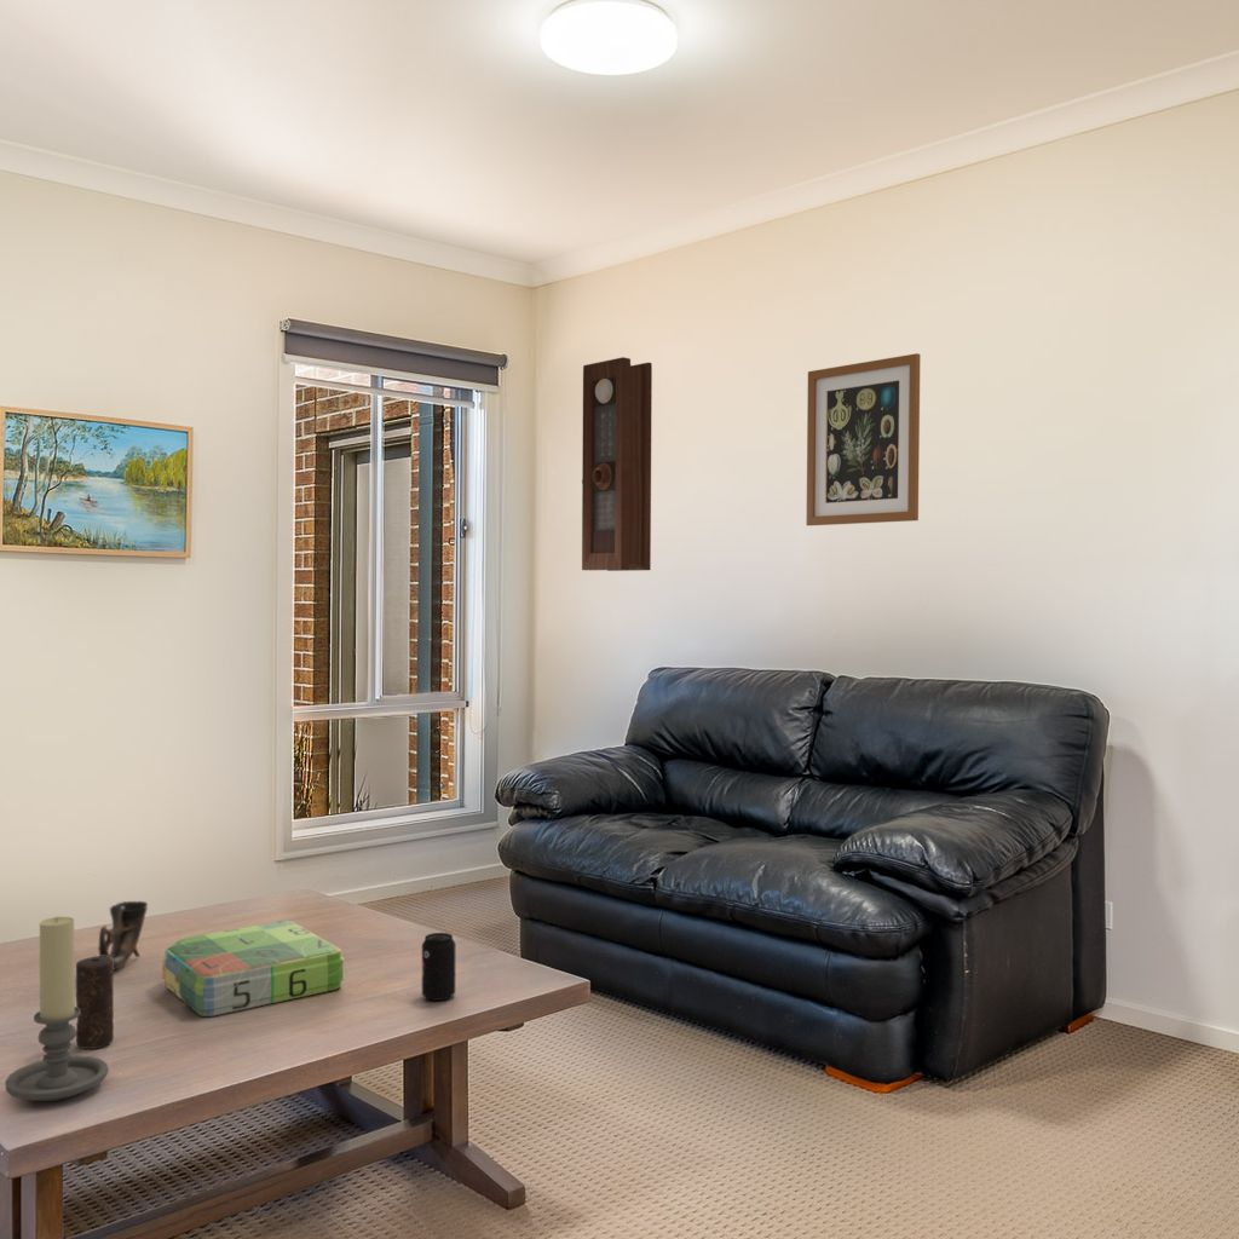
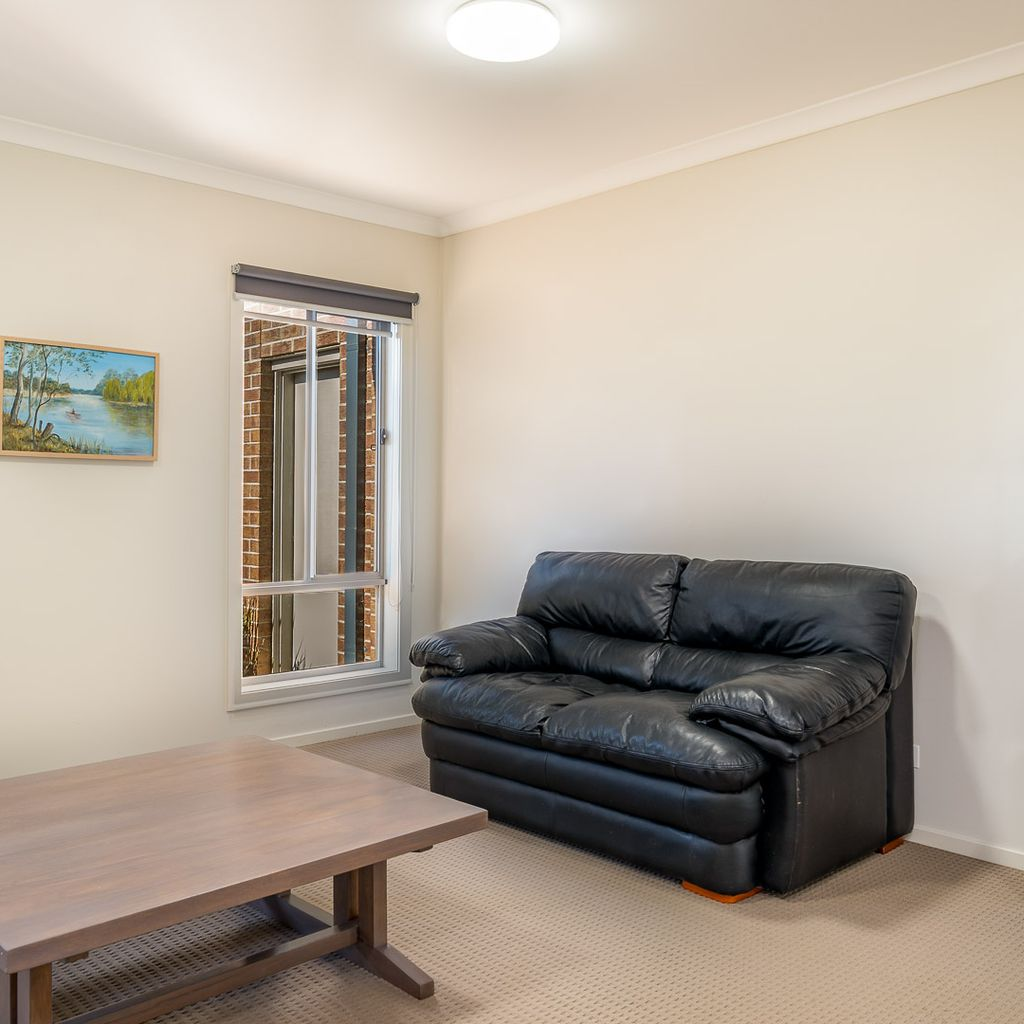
- candle holder (58, 999)
- candle (94, 1002)
- board game (249, 963)
- cup (119, 937)
- beverage can (438, 966)
- pendulum clock (607, 467)
- wall art (860, 443)
